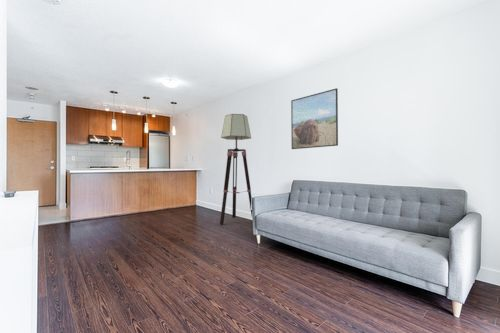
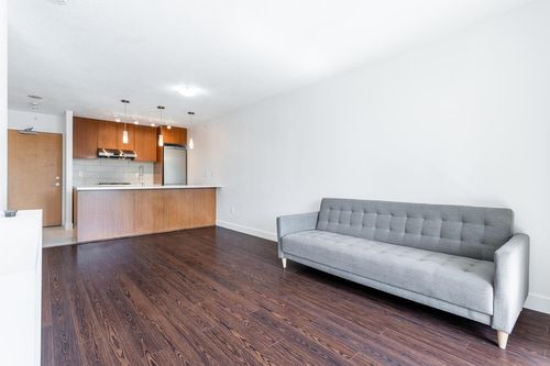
- floor lamp (233, 168)
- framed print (312, 121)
